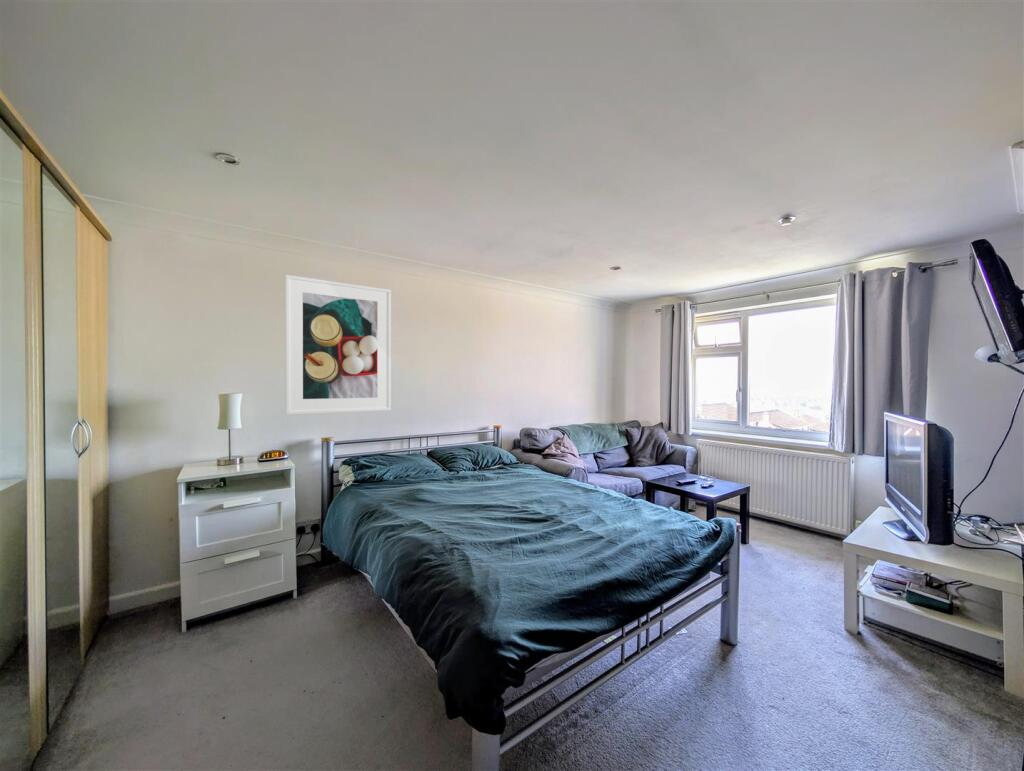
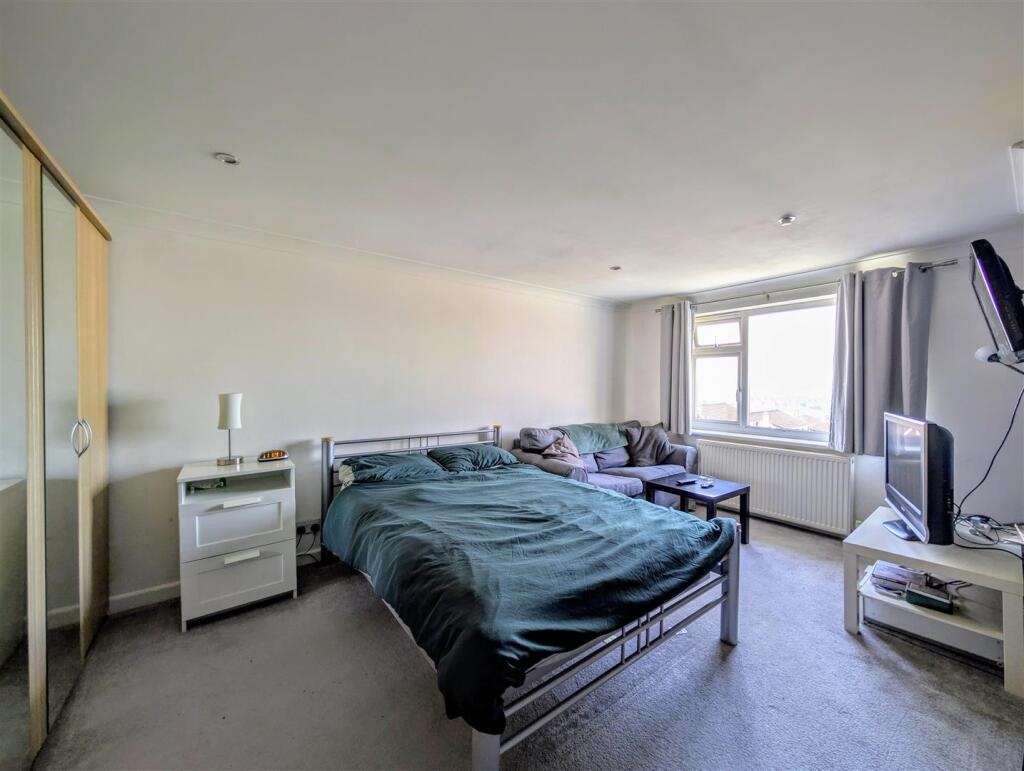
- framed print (341, 347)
